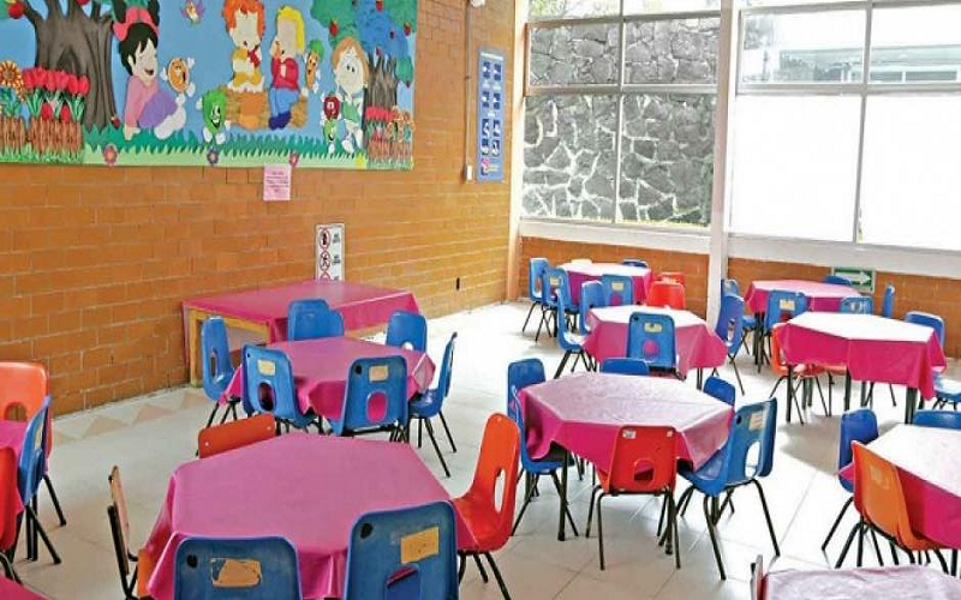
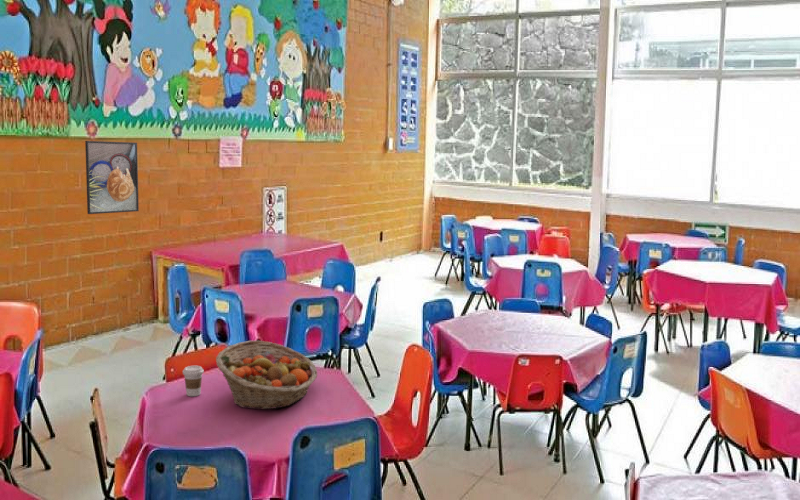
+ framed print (113, 177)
+ coffee cup (193, 381)
+ fruit basket (267, 373)
